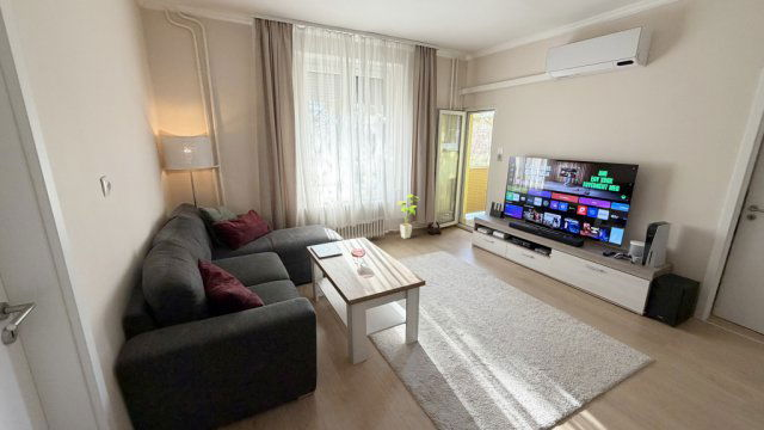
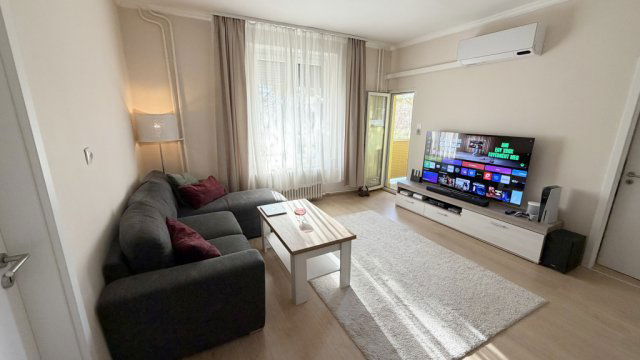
- house plant (408, 215)
